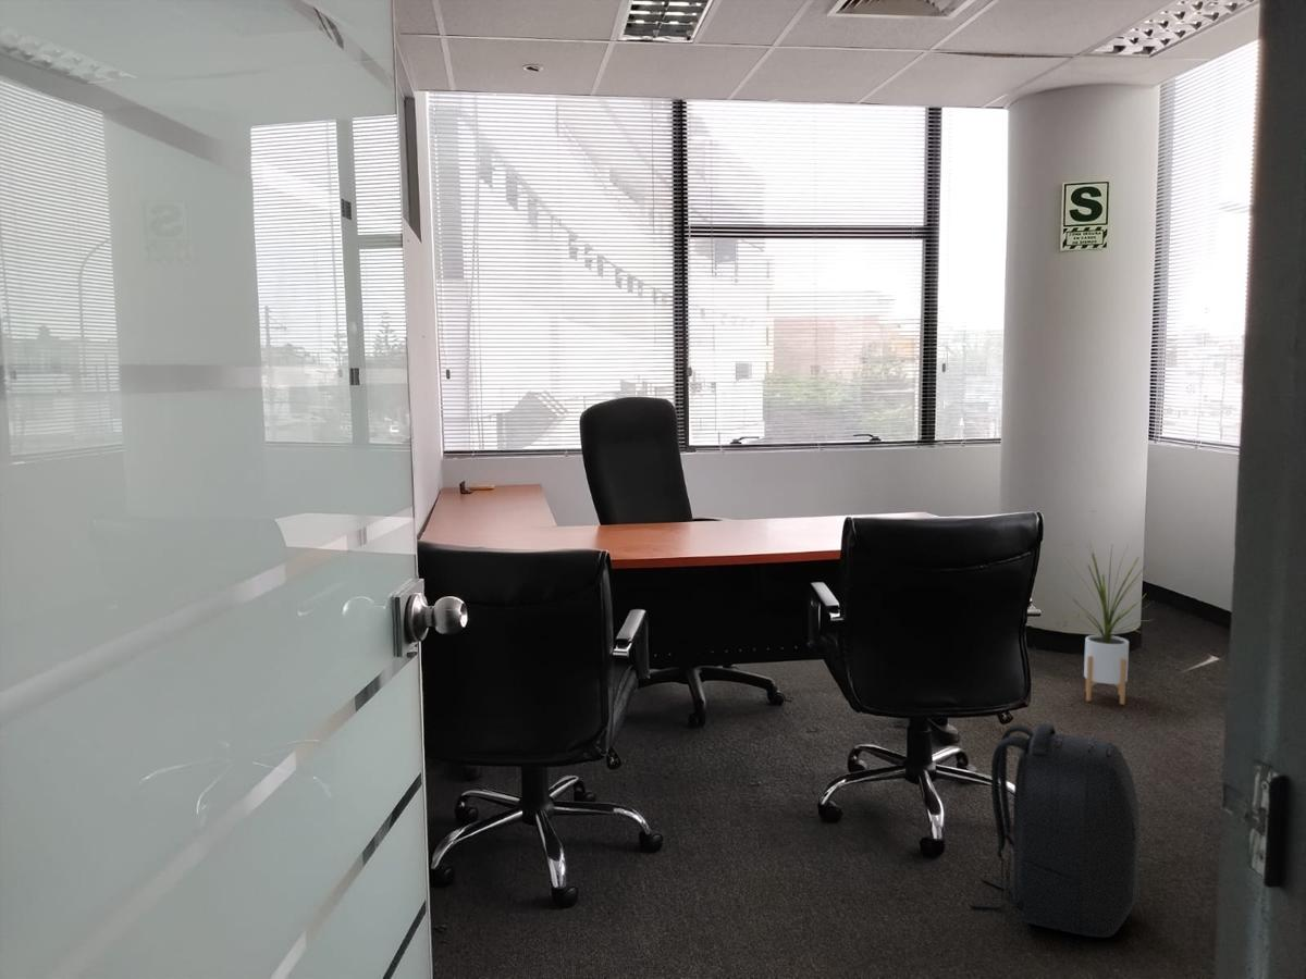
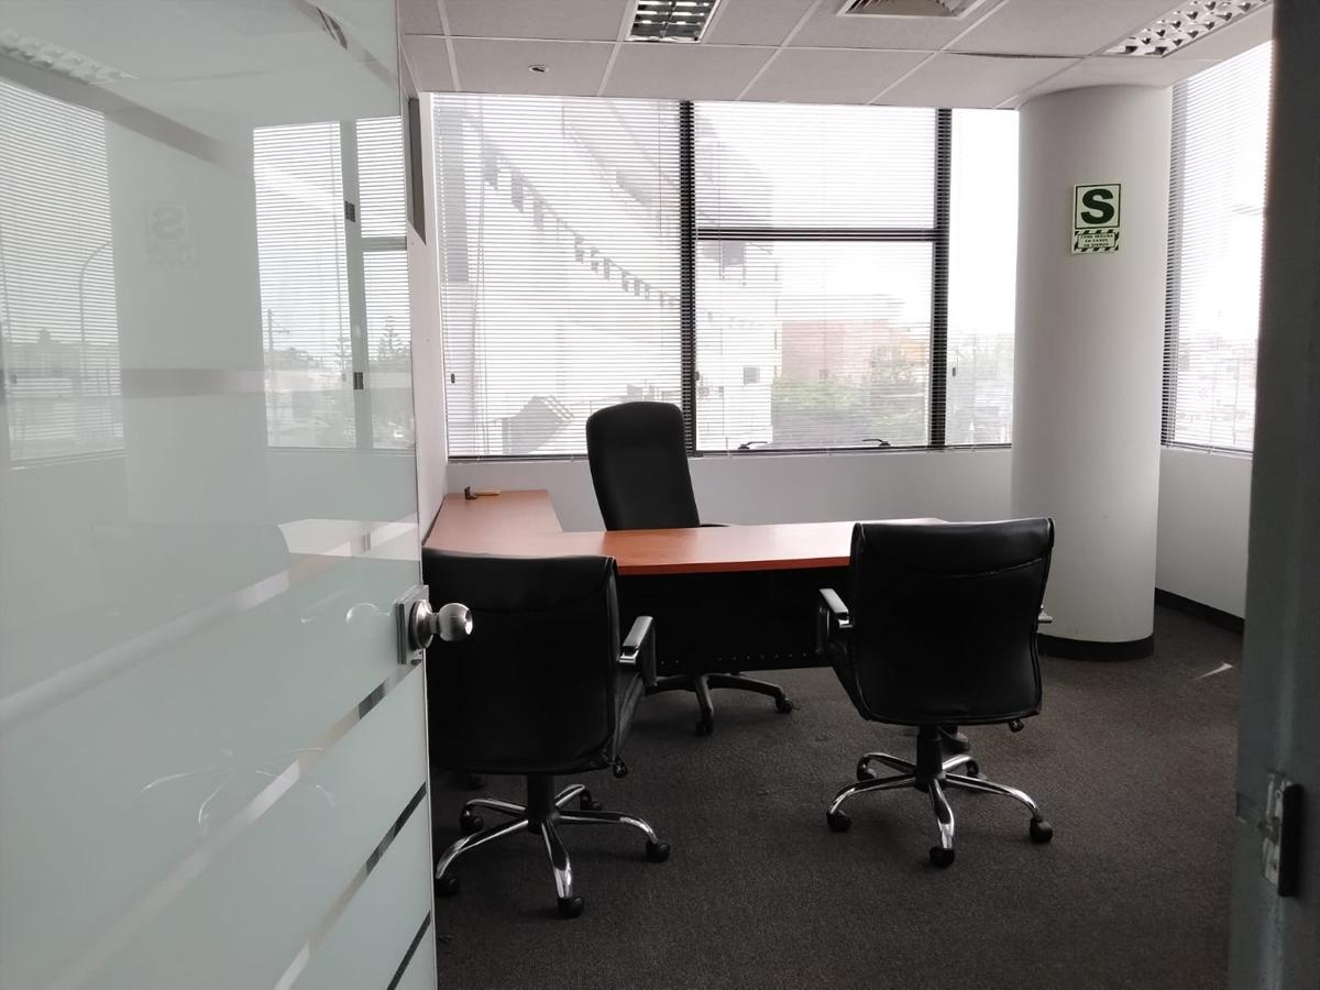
- house plant (1108, 621)
- backpack (1056, 819)
